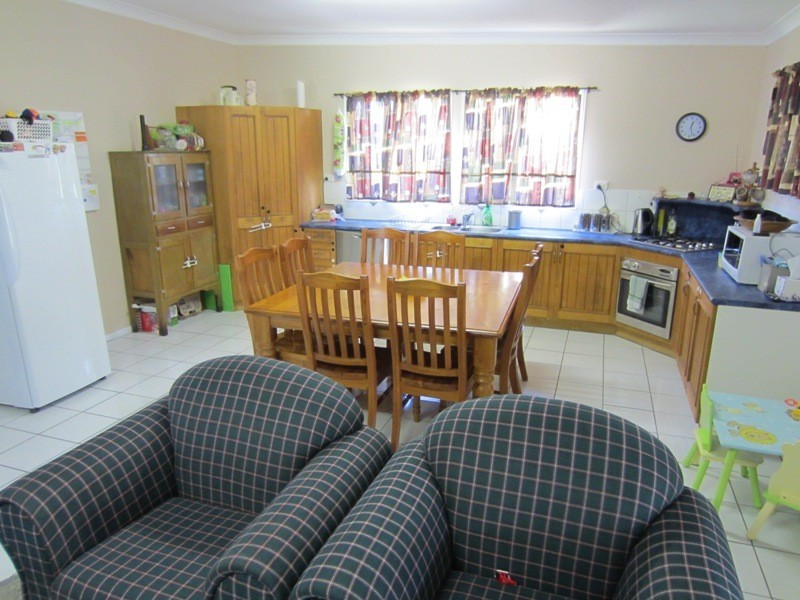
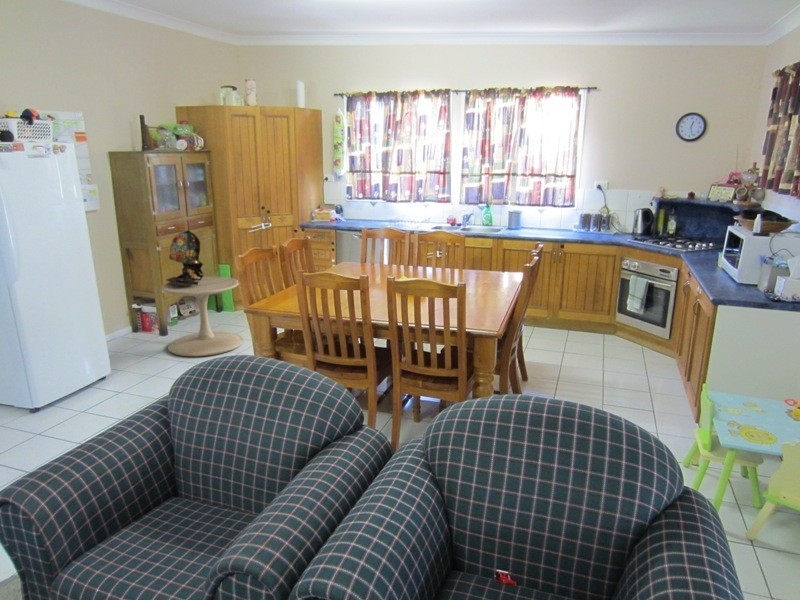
+ side table (203, 314)
+ table lamp (182, 255)
